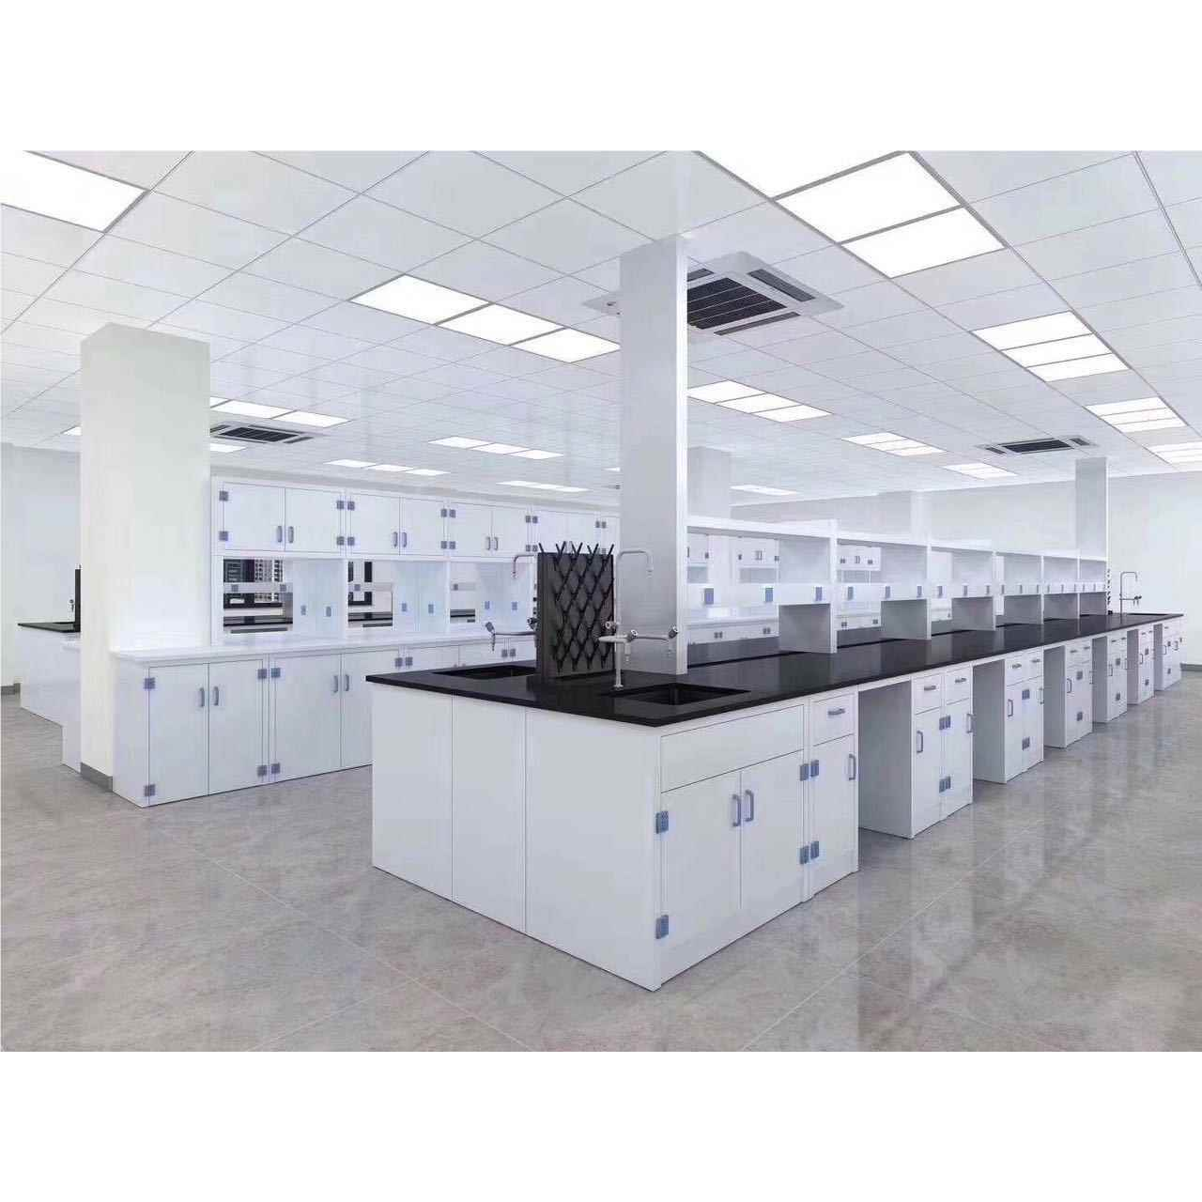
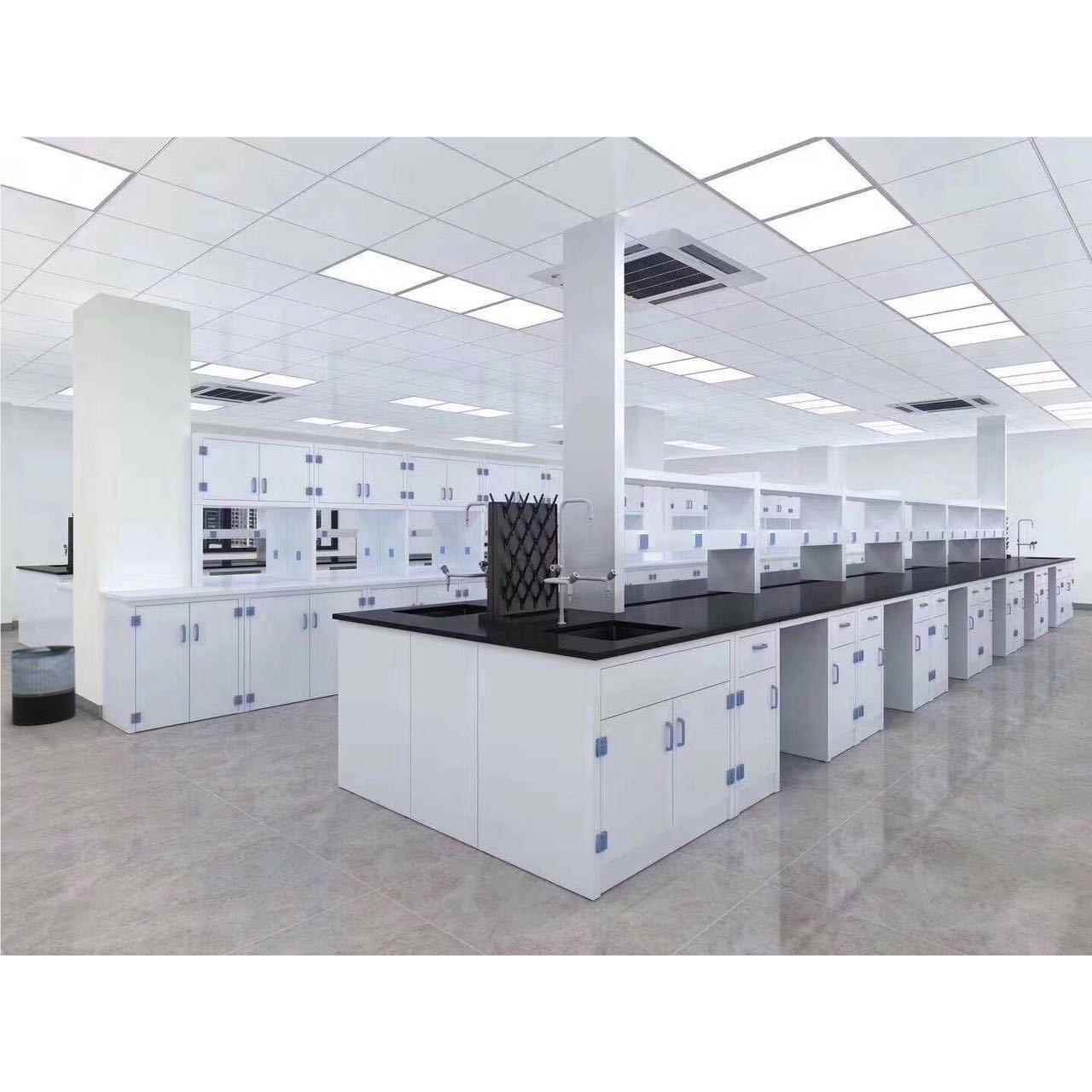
+ trash can (44, 683)
